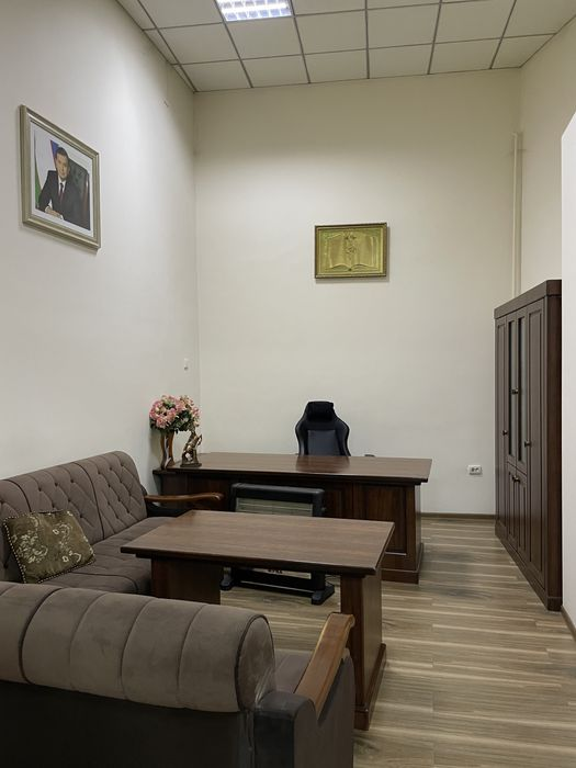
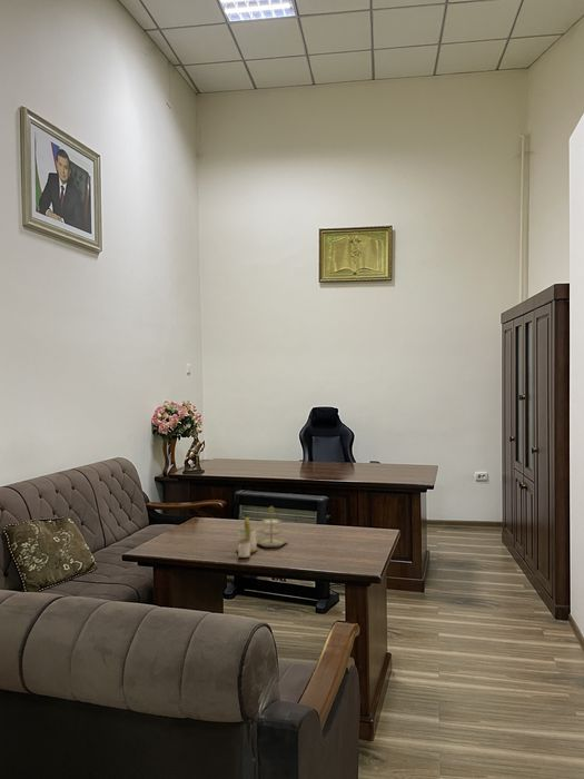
+ tea set (259, 530)
